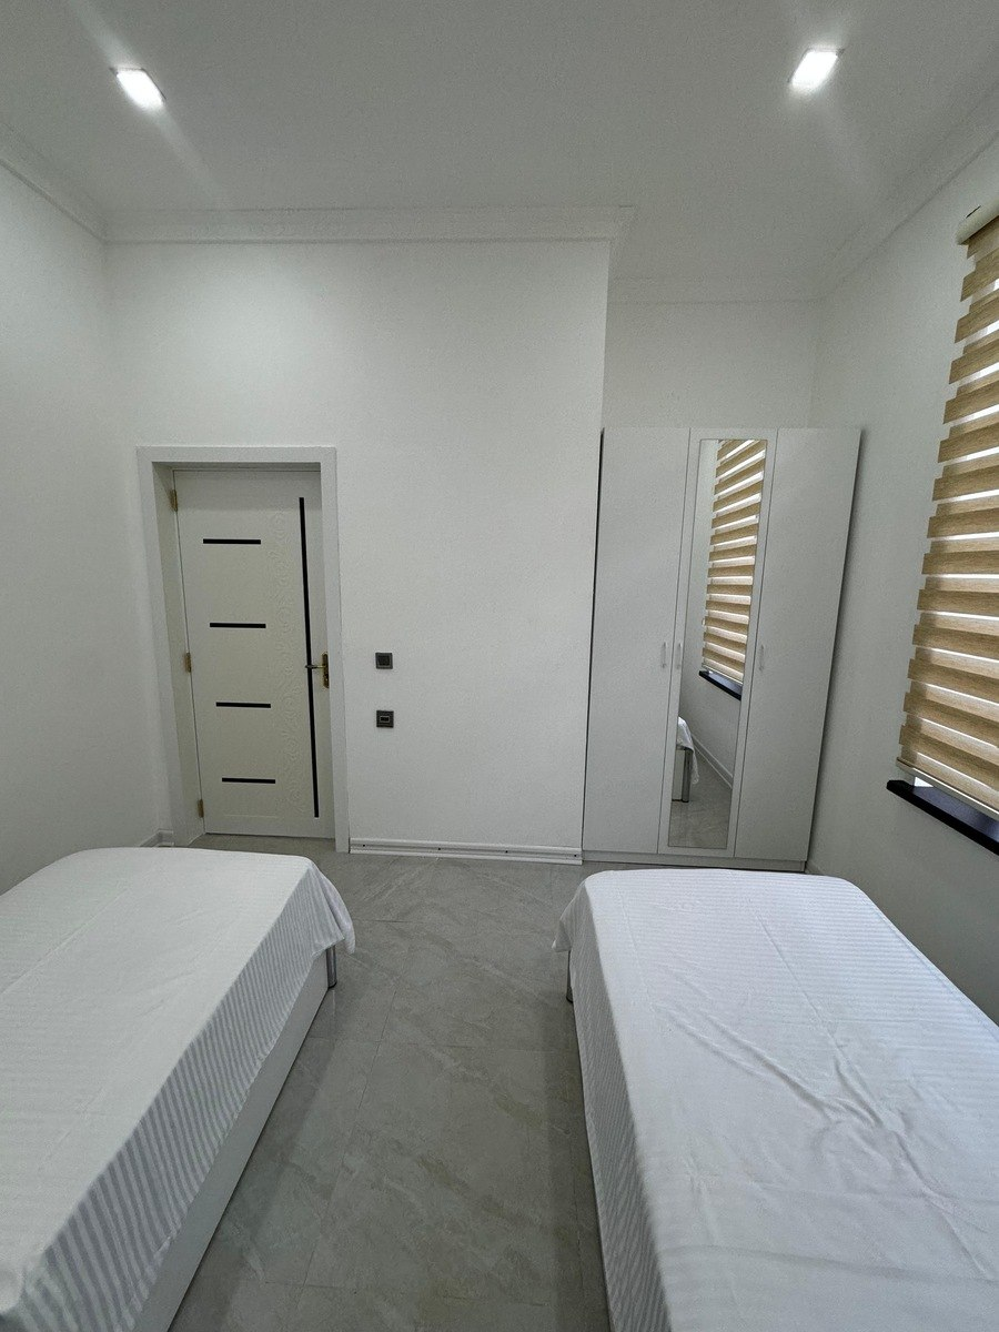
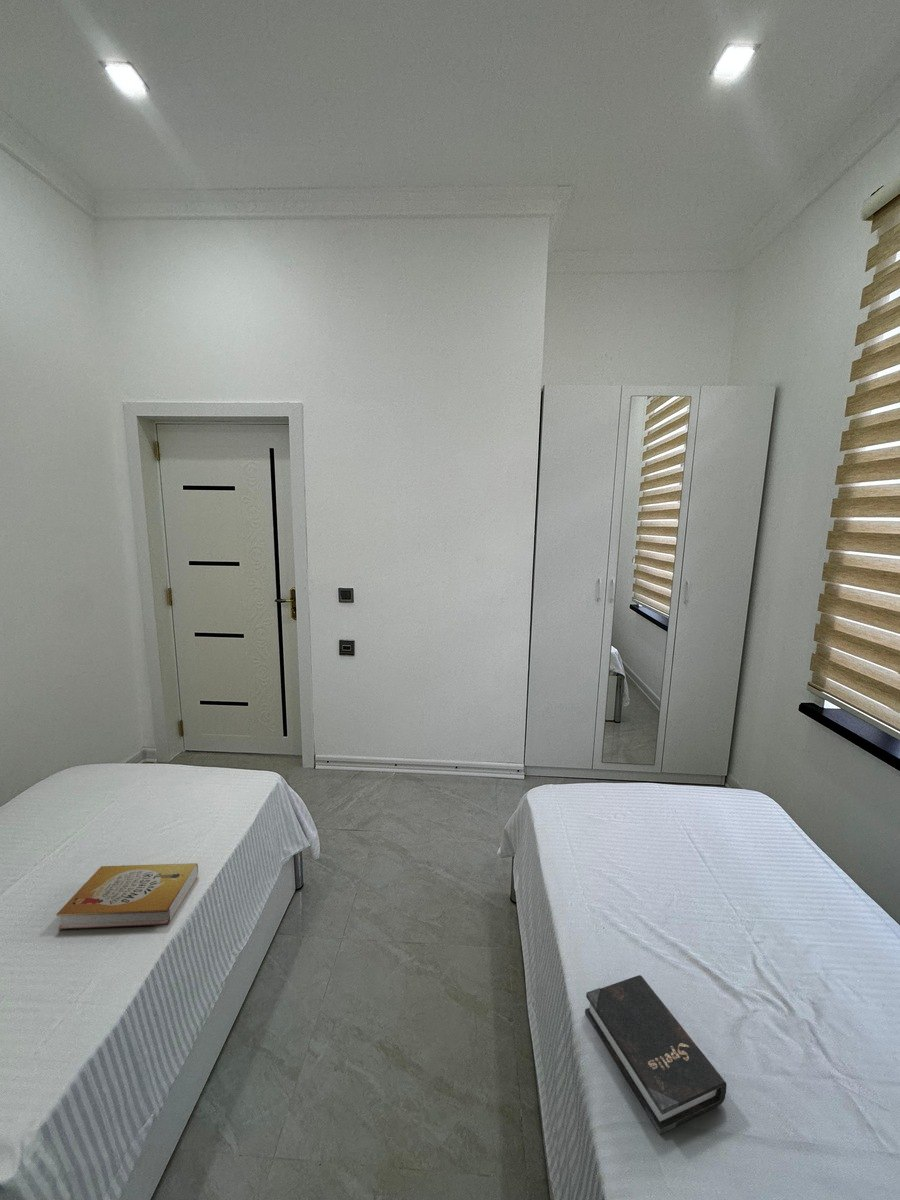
+ book (133, 893)
+ hardback book (650, 1043)
